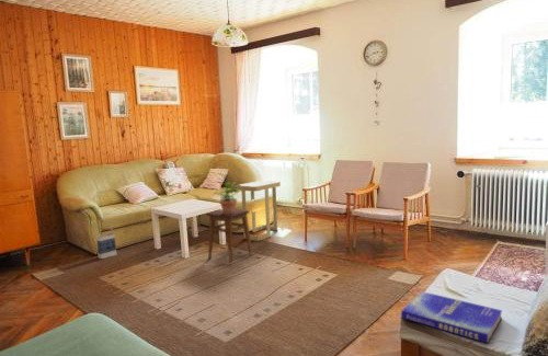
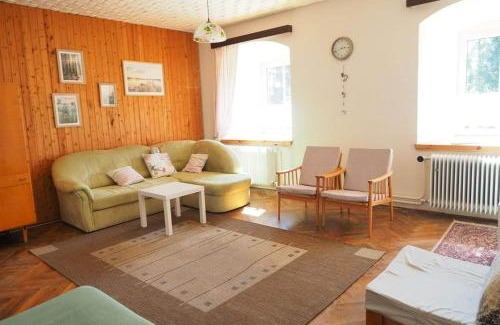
- book (450, 314)
- potted plant (227, 196)
- side table (265, 208)
- stool (229, 234)
- bag (105, 237)
